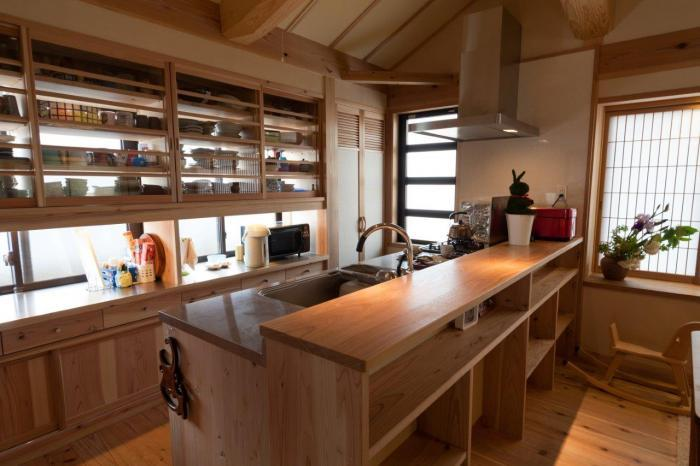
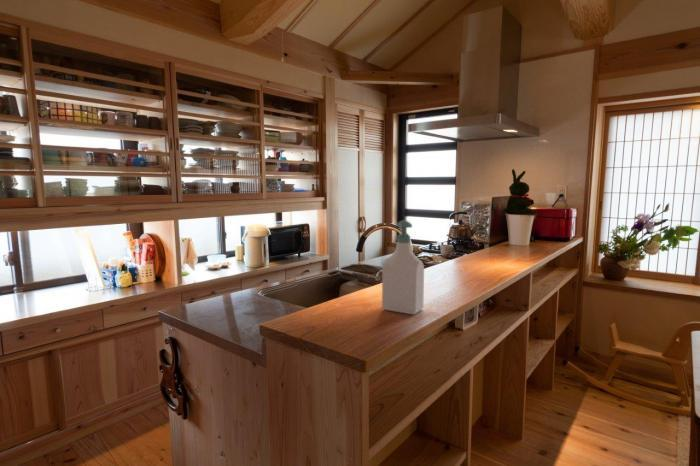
+ soap bottle (402, 265)
